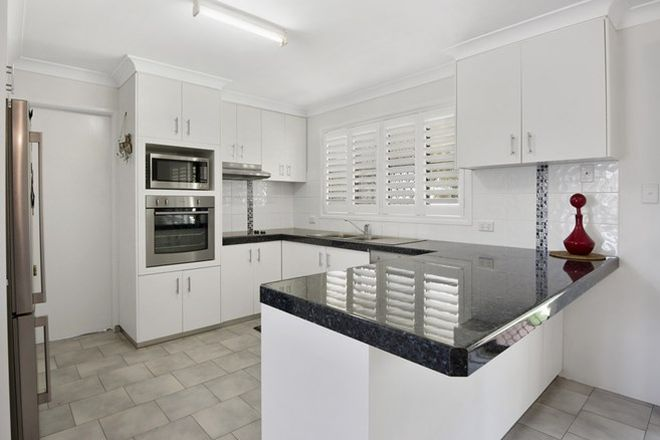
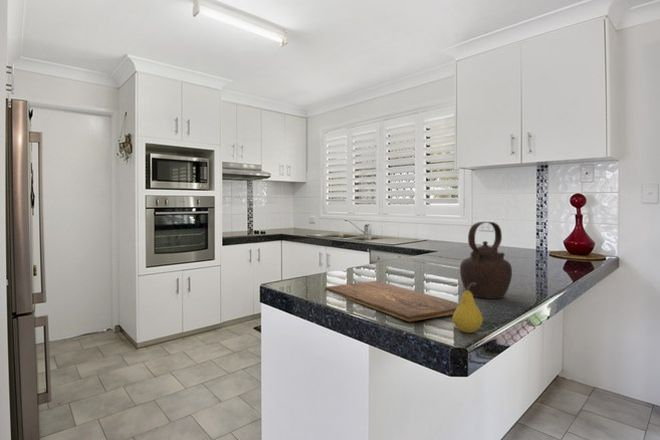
+ fruit (467, 306)
+ teapot (488, 257)
+ cutting board (389, 297)
